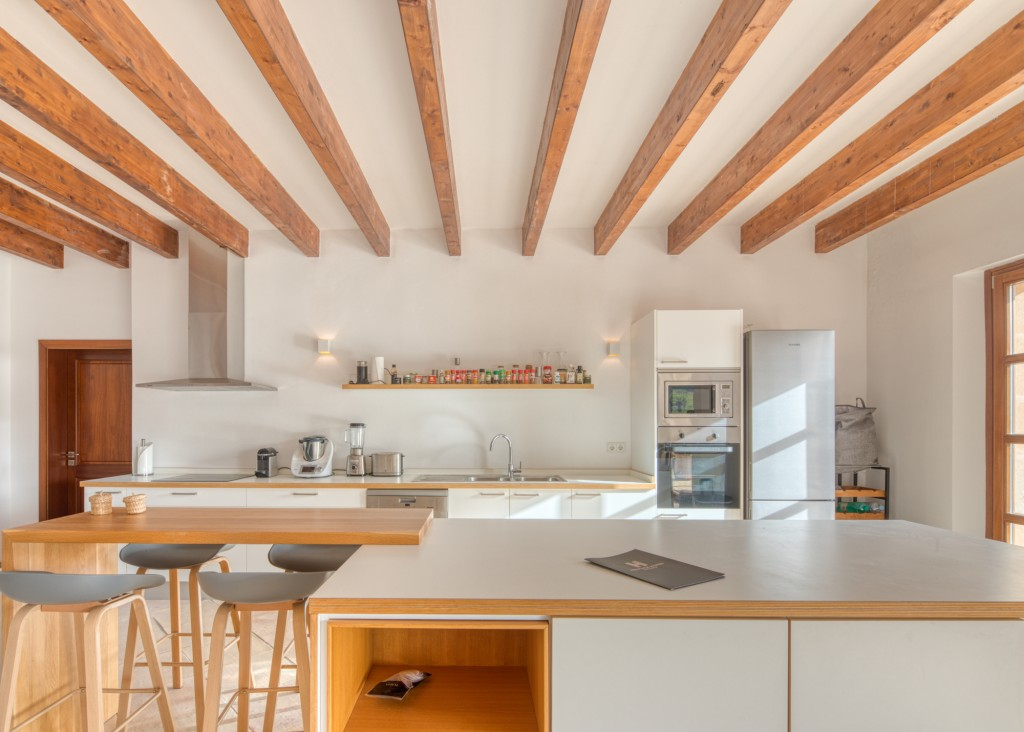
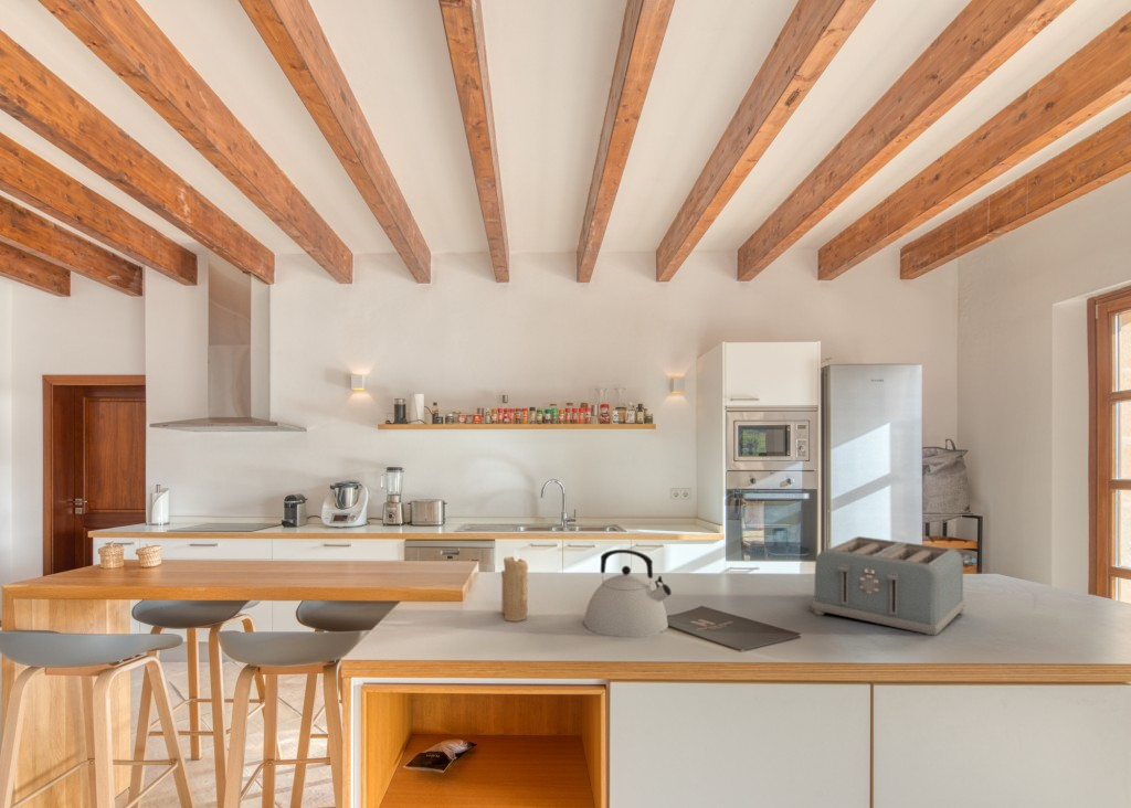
+ toaster (887, 582)
+ kettle (627, 586)
+ candle (514, 581)
